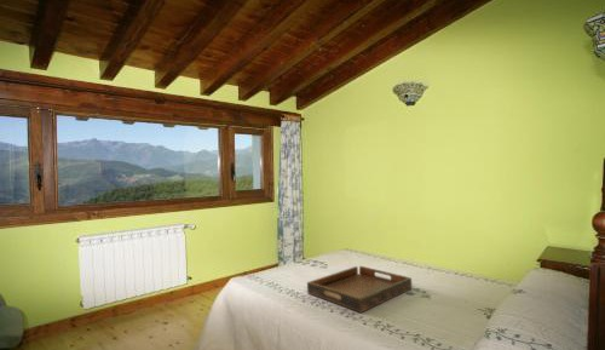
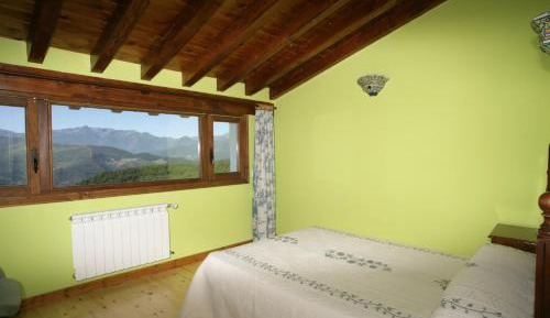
- serving tray (359, 285)
